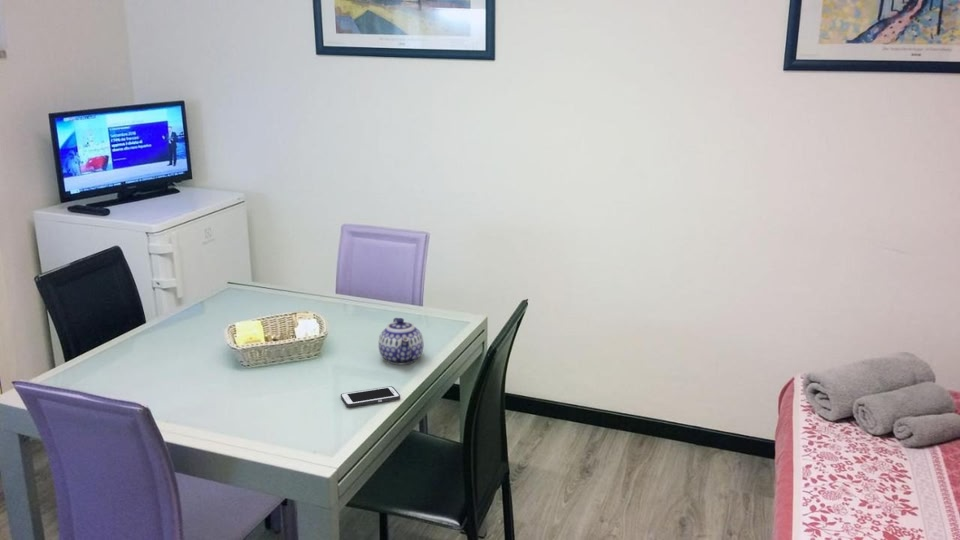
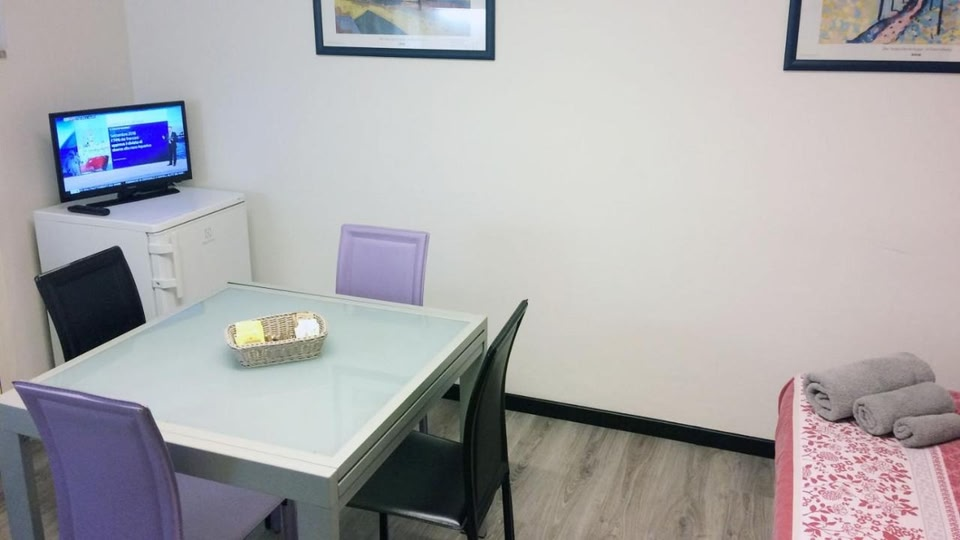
- teapot (401, 339)
- cell phone (370, 396)
